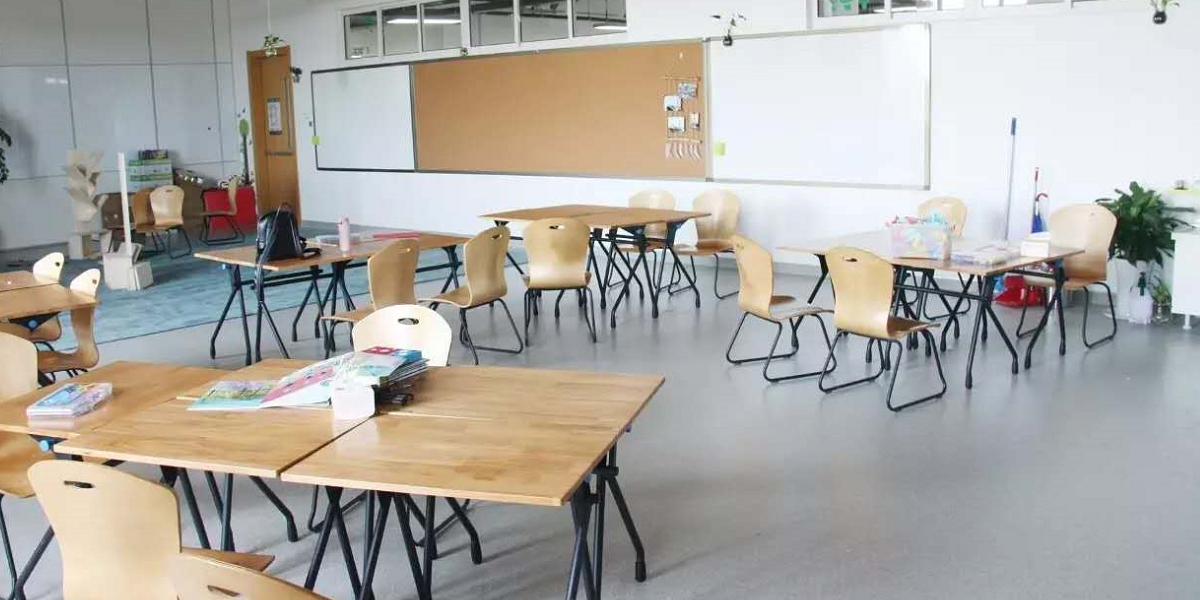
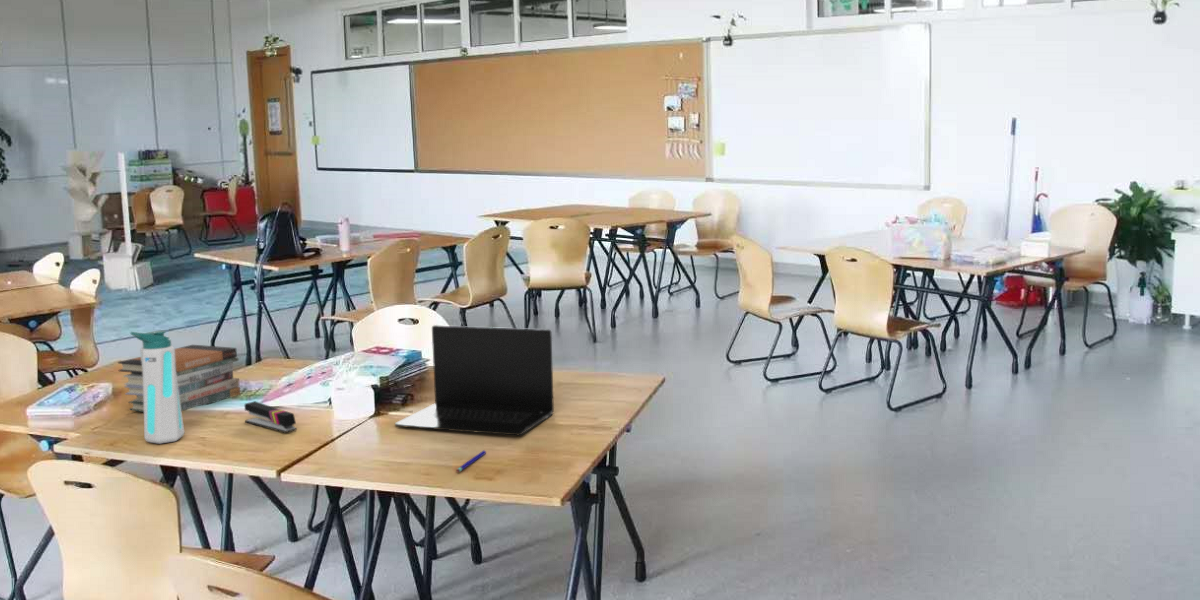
+ stapler (269, 416)
+ pen (471, 461)
+ book stack (181, 378)
+ water bottle (157, 385)
+ laptop (473, 378)
